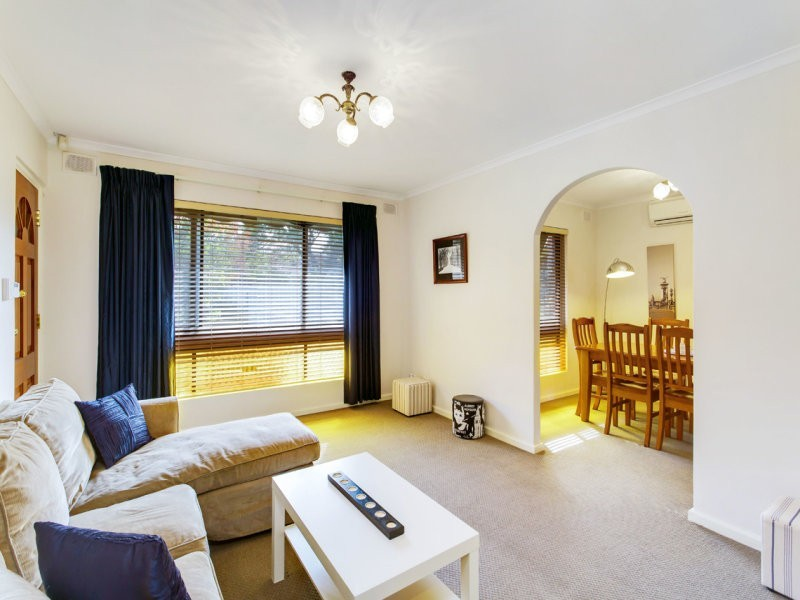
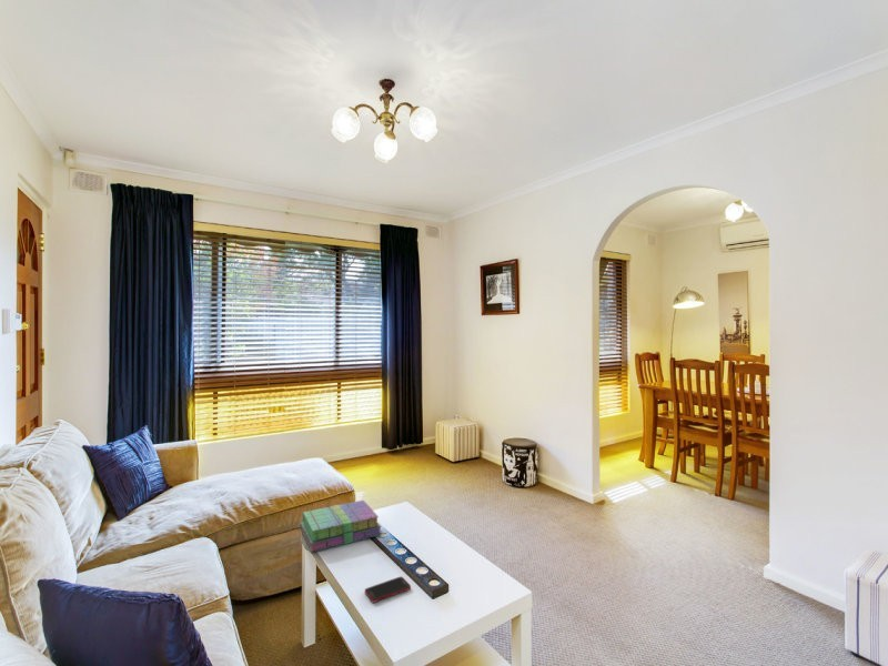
+ books (340, 523)
+ cell phone (387, 588)
